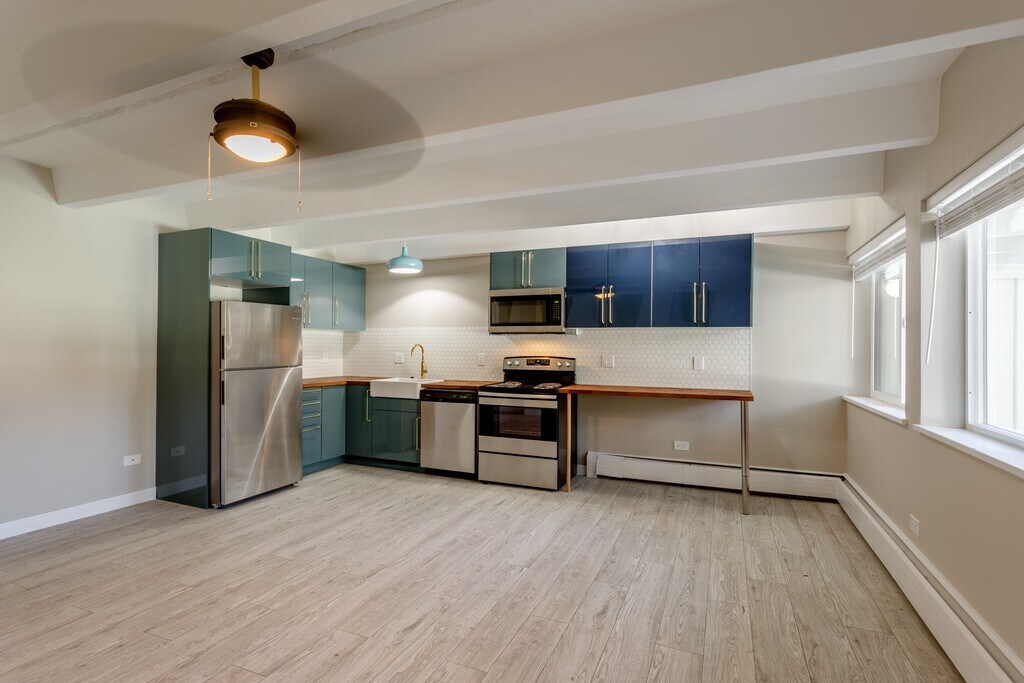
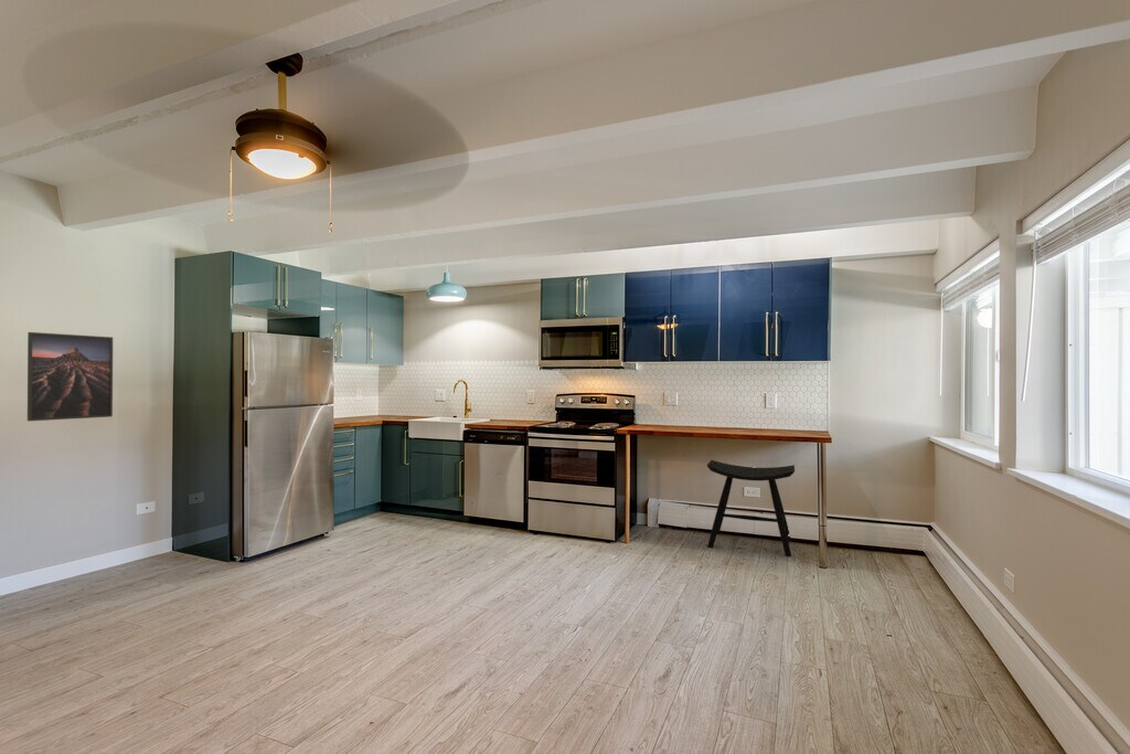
+ stool (750, 516)
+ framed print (72, 376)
